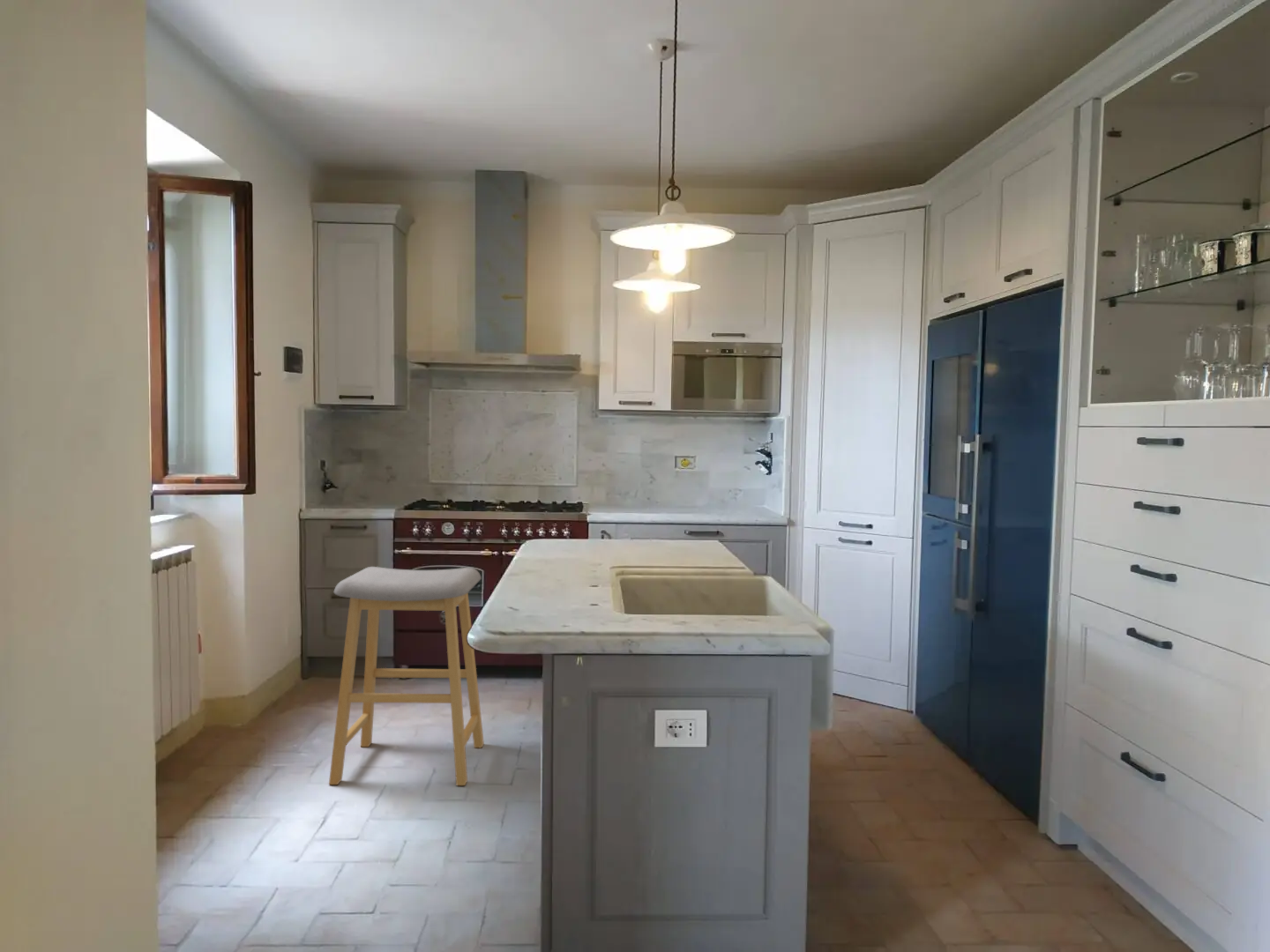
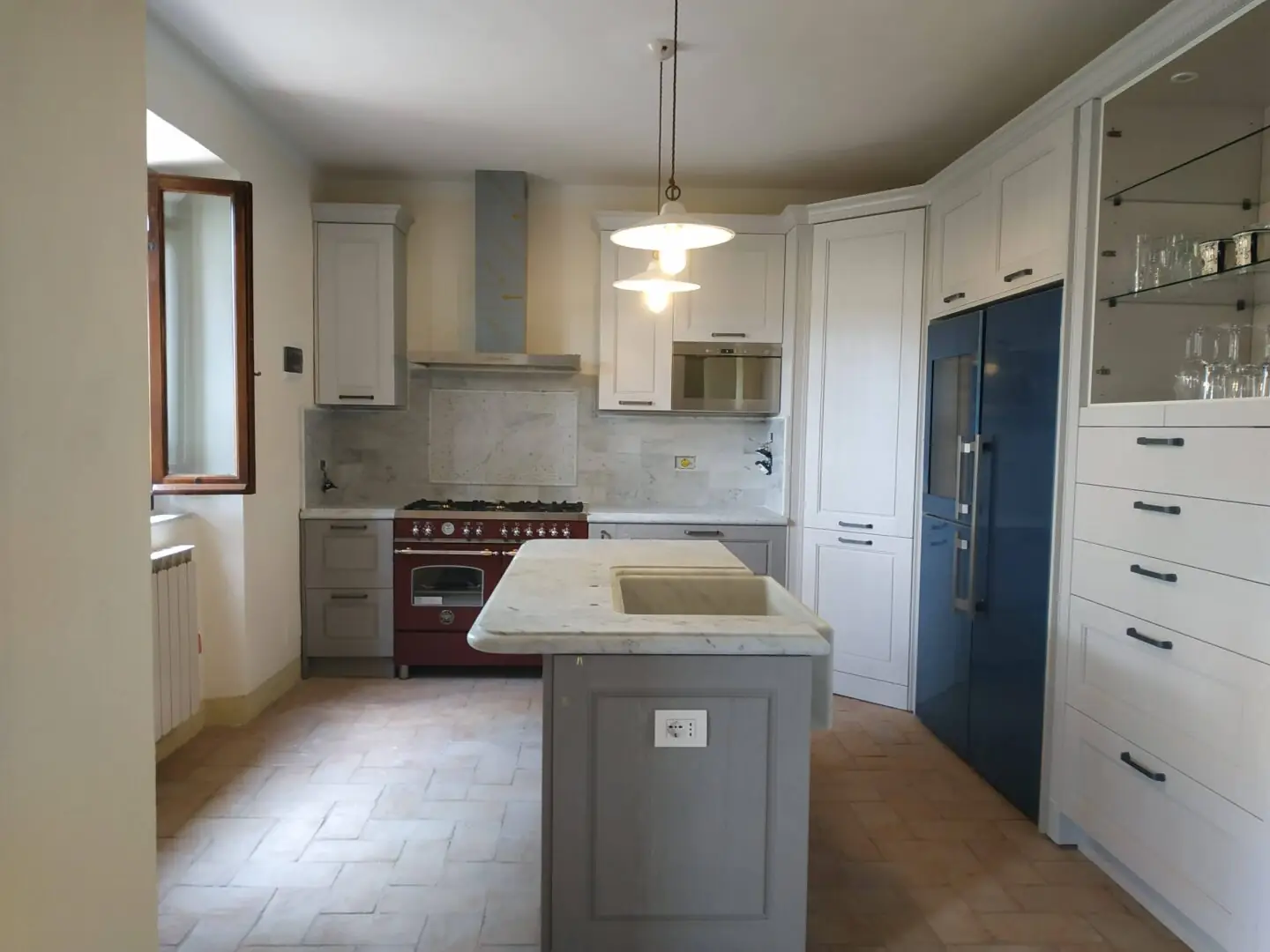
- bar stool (411, 669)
